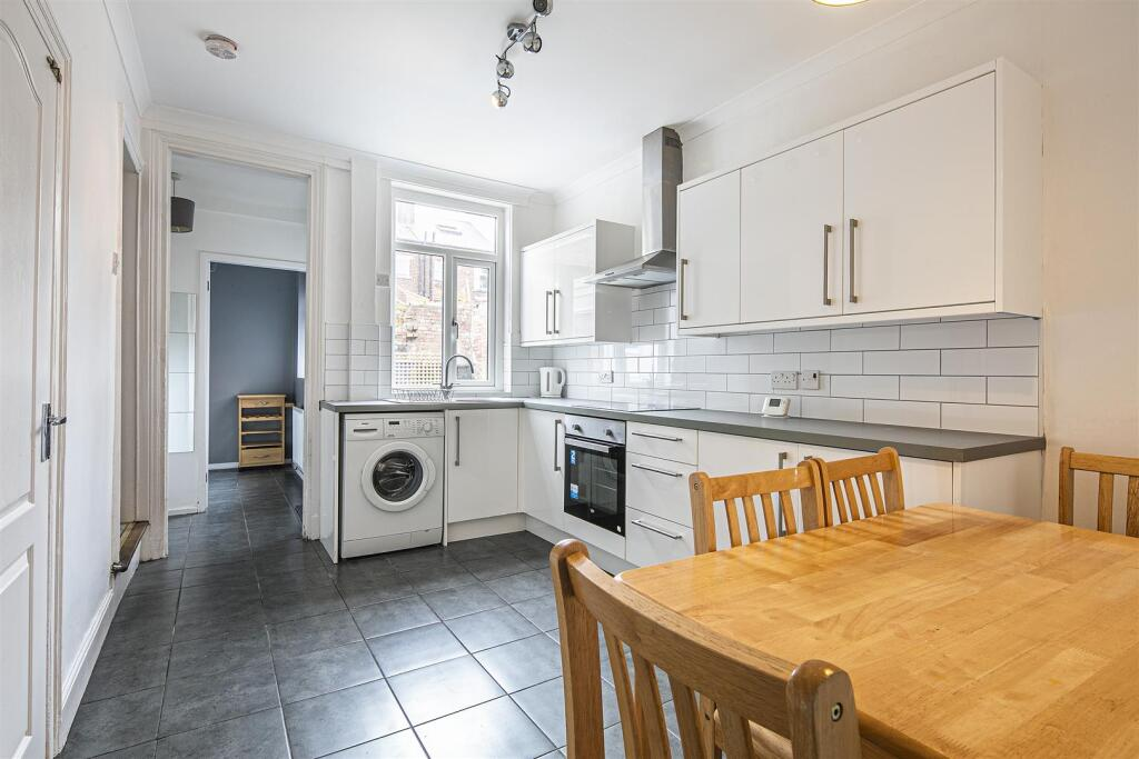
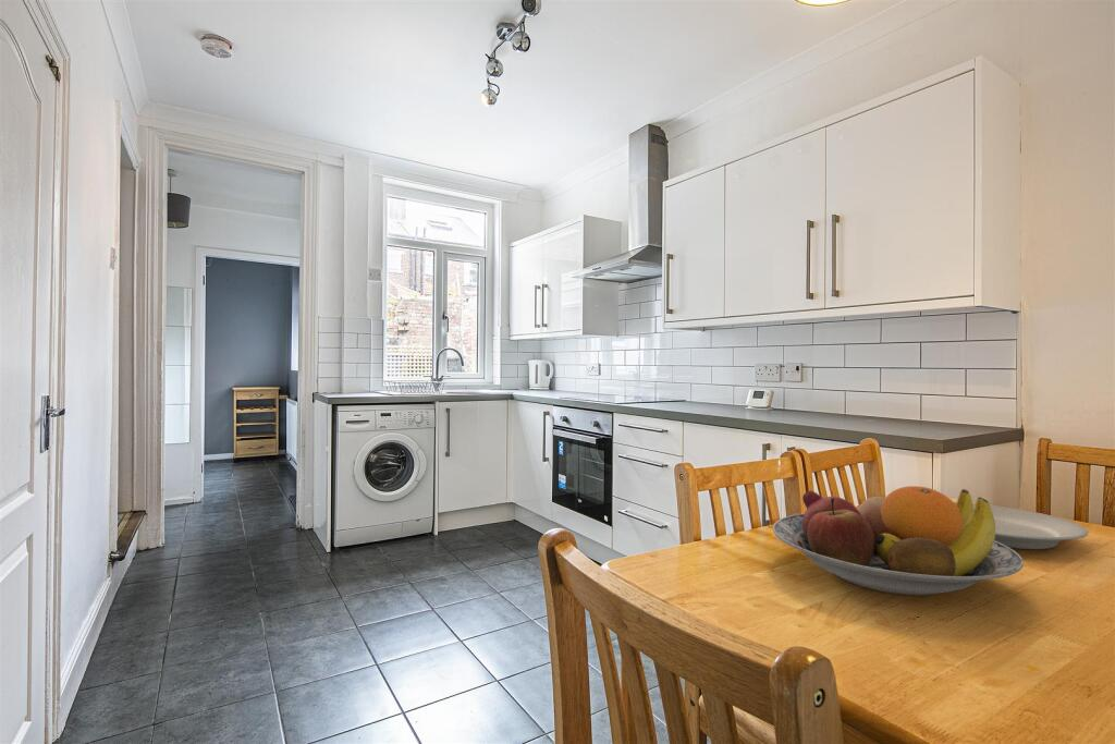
+ fruit bowl (885, 529)
+ plate (997, 526)
